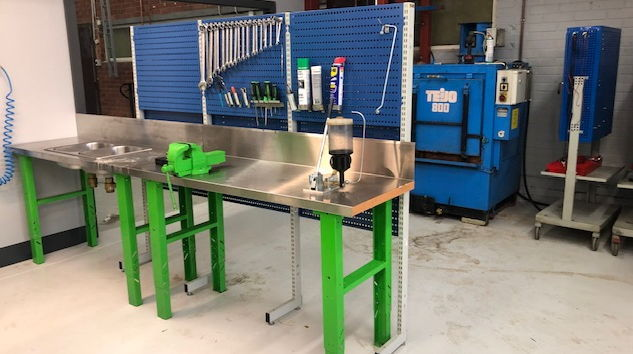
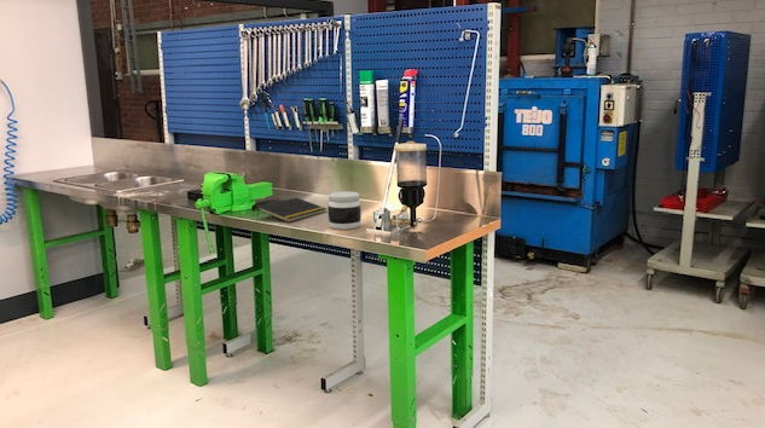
+ jar (344, 209)
+ notepad (292, 209)
